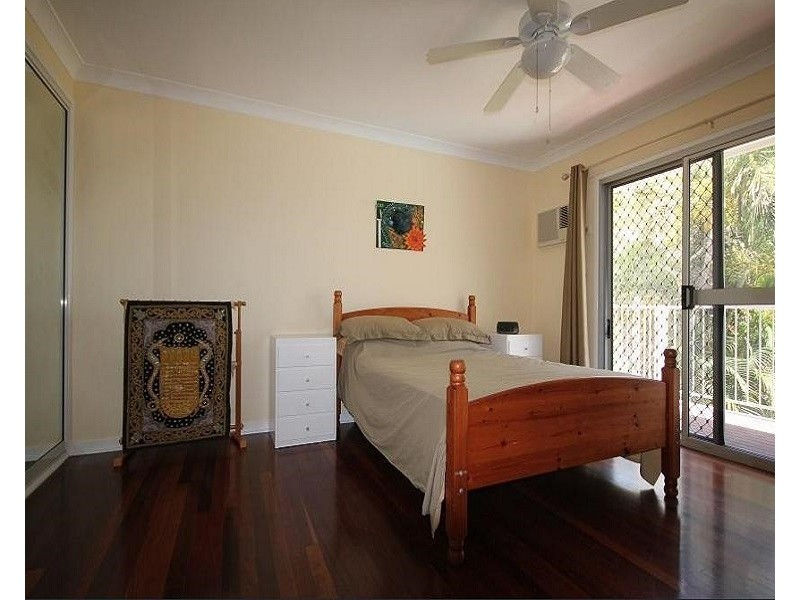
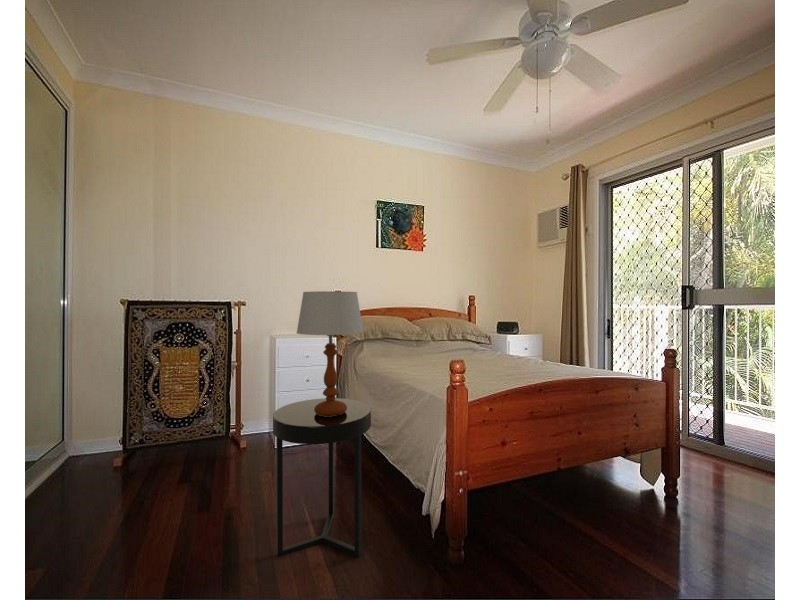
+ table lamp (330, 351)
+ side table (329, 475)
